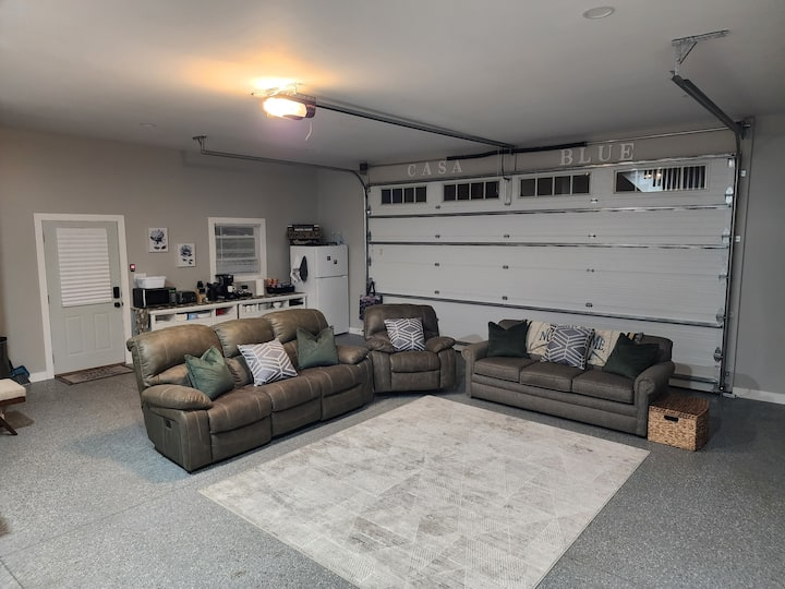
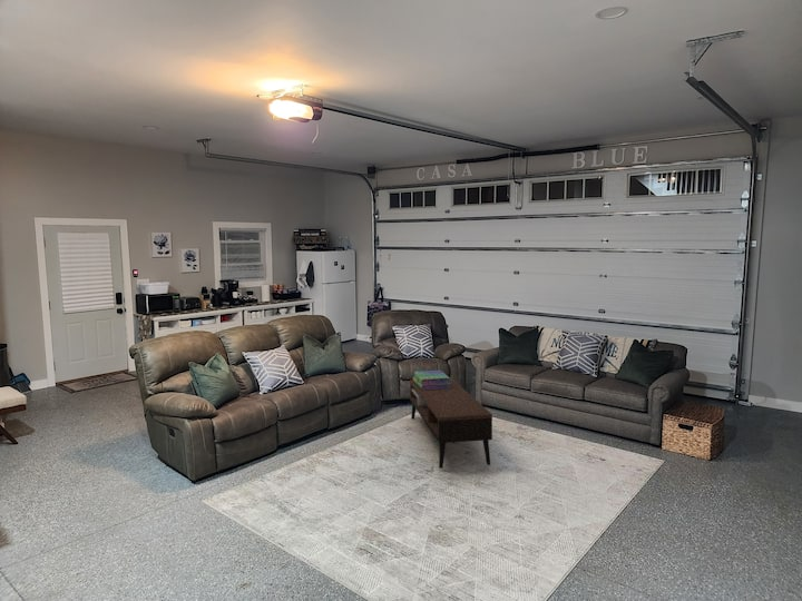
+ coffee table (446, 417)
+ stack of books (431, 378)
